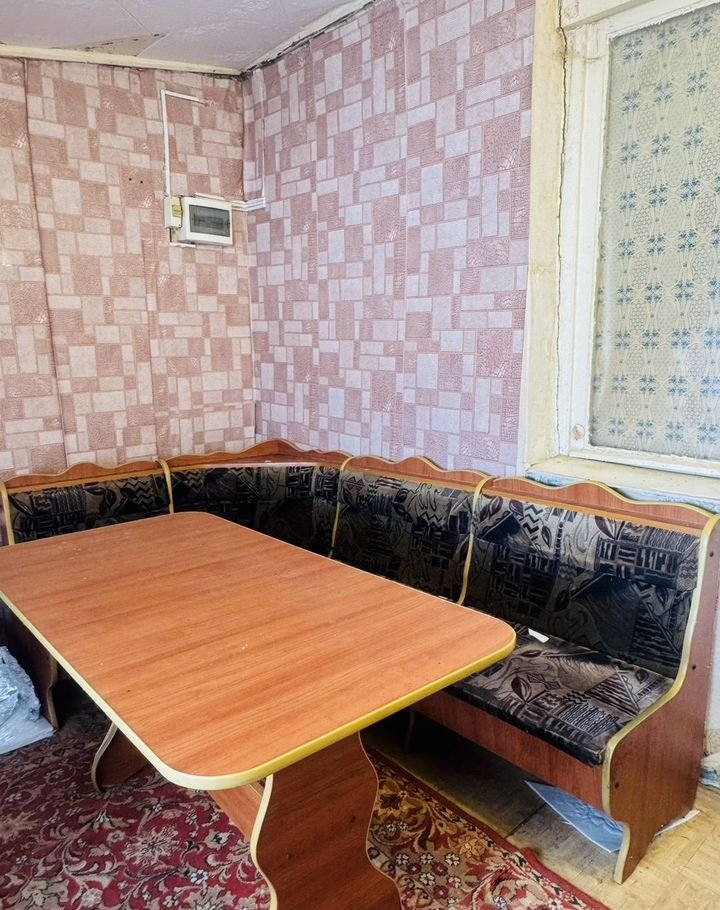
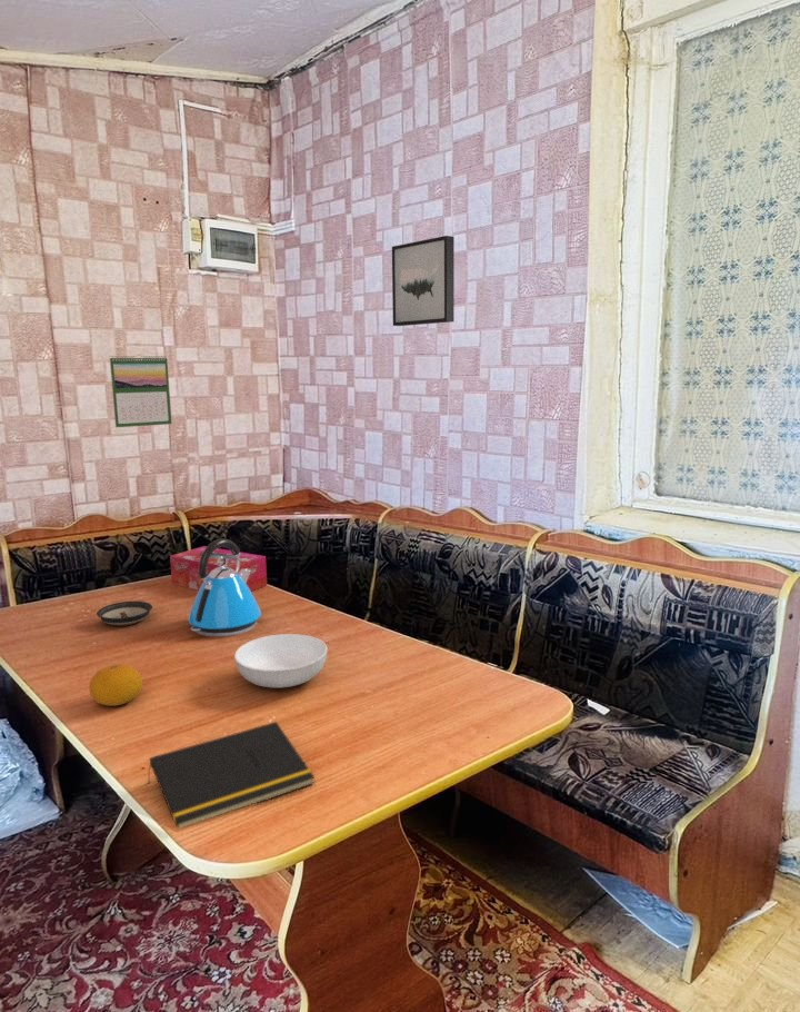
+ kettle (221, 583)
+ fruit (117, 684)
+ tissue box (216, 567)
+ calendar (141, 390)
+ saucer (124, 615)
+ serving bowl (281, 664)
+ wall art (421, 282)
+ notepad (231, 770)
